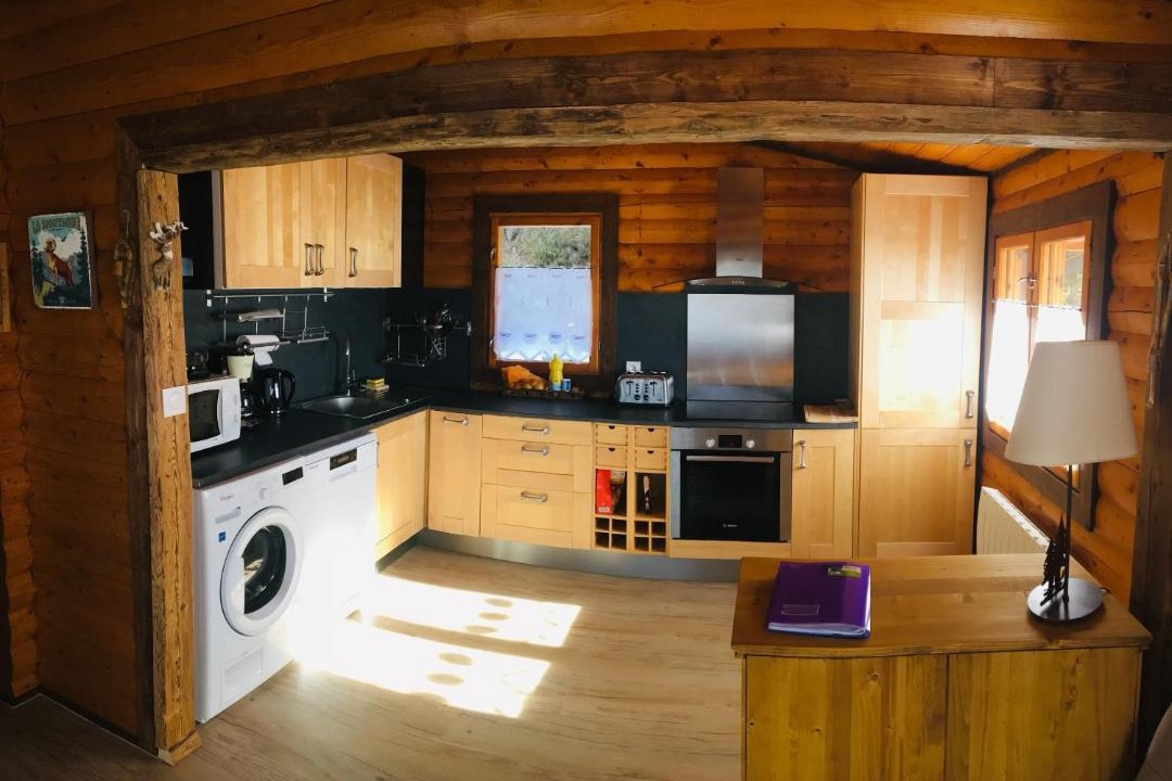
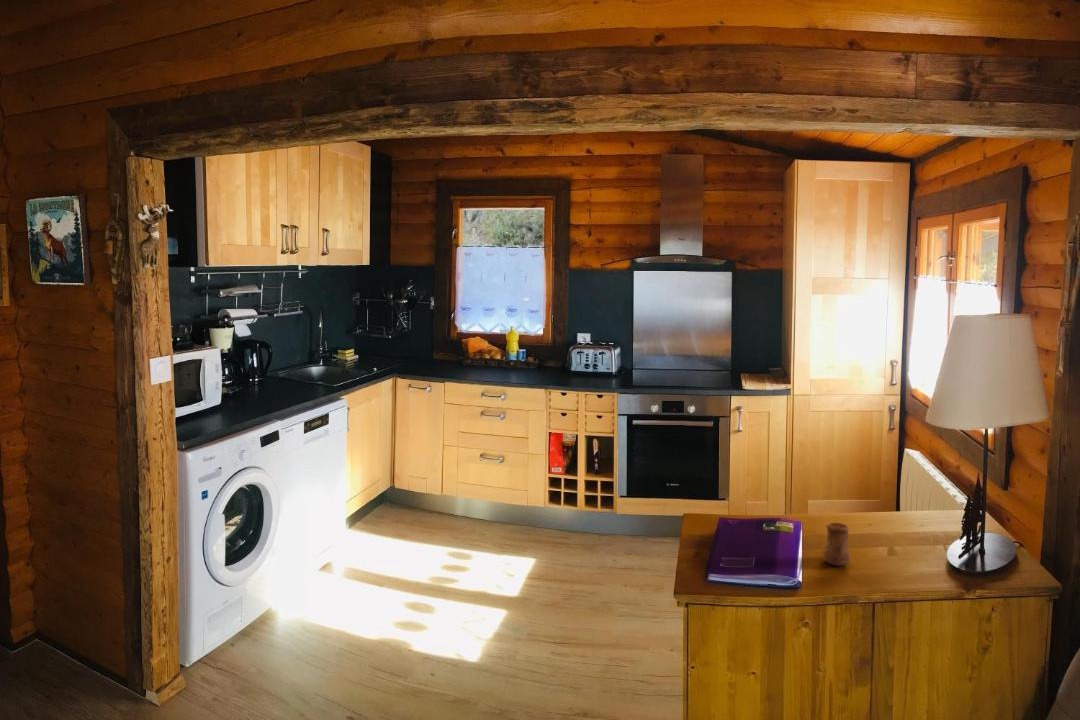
+ cup (837, 543)
